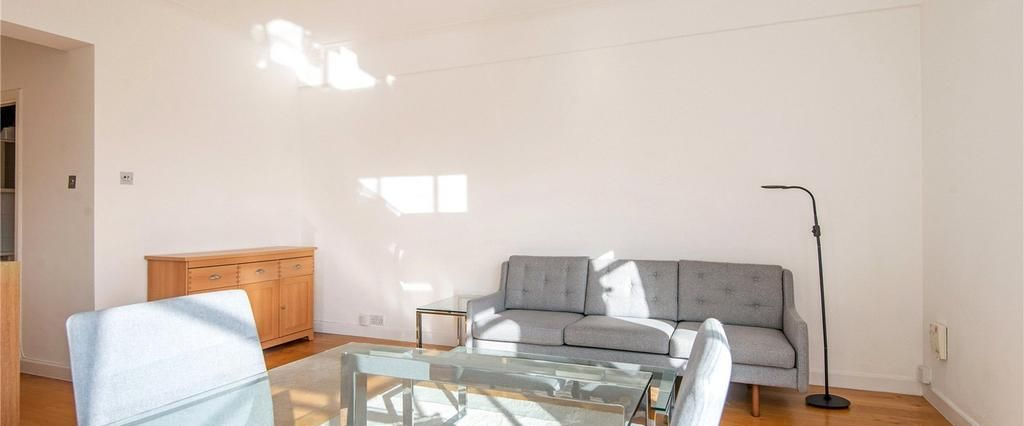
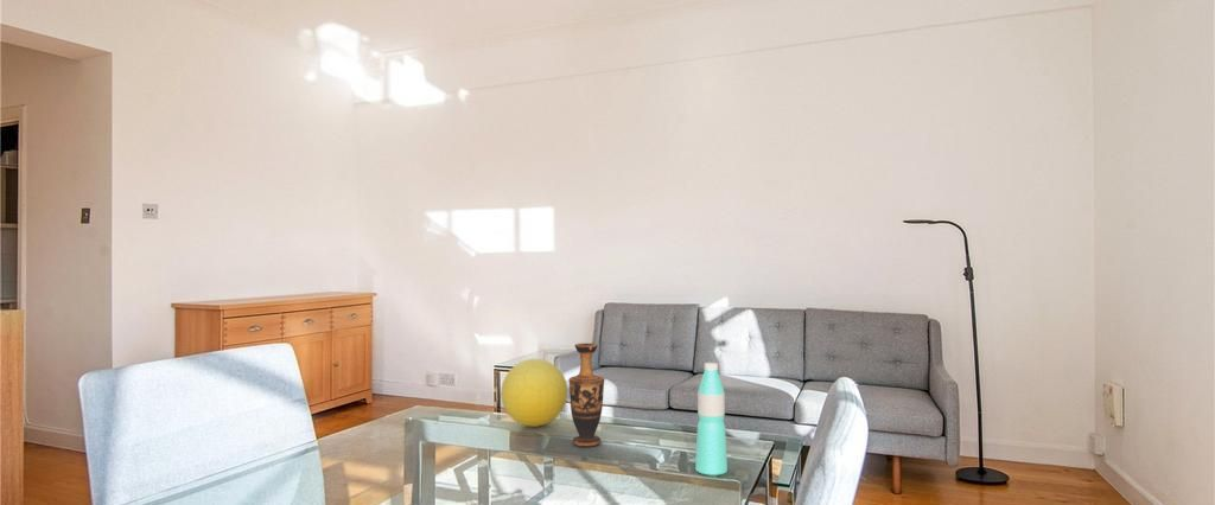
+ vase (586, 392)
+ decorative ball (534, 391)
+ water bottle (711, 416)
